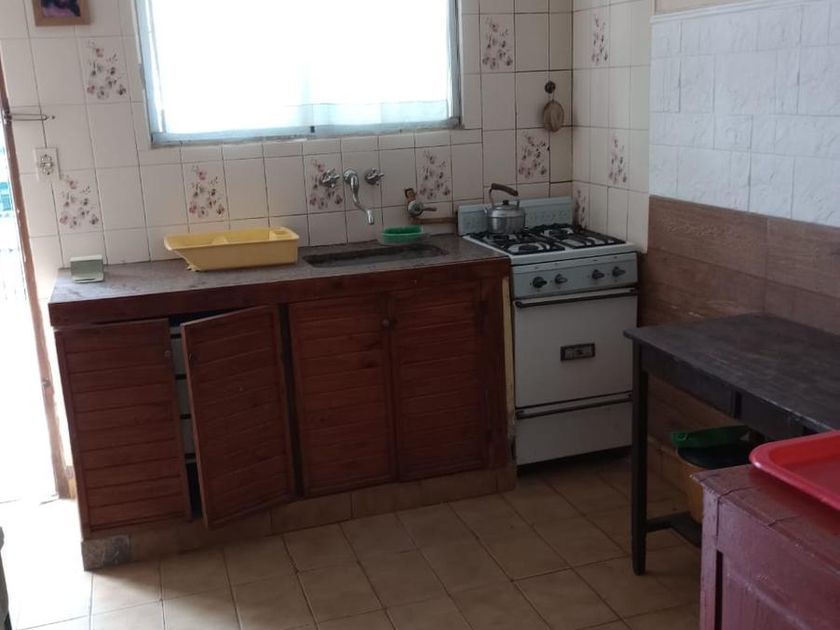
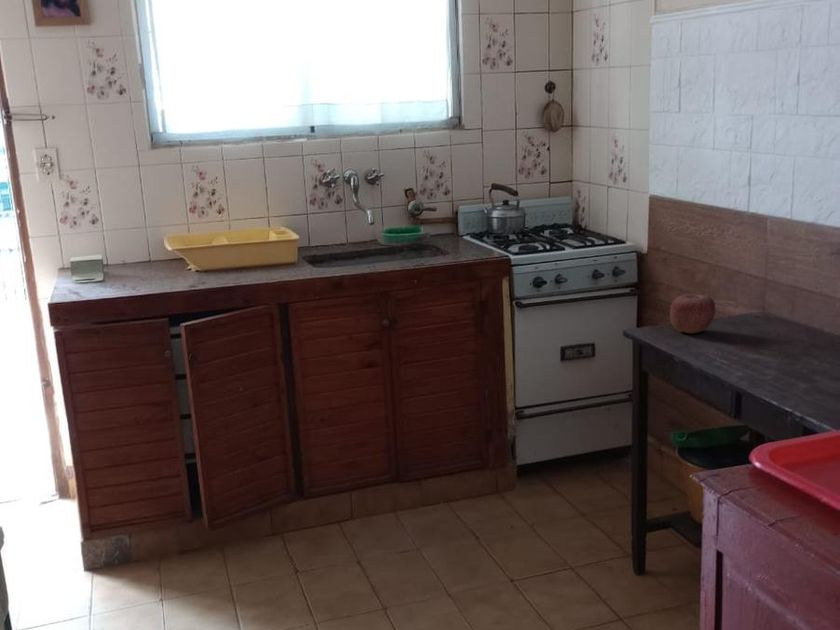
+ apple (692, 313)
